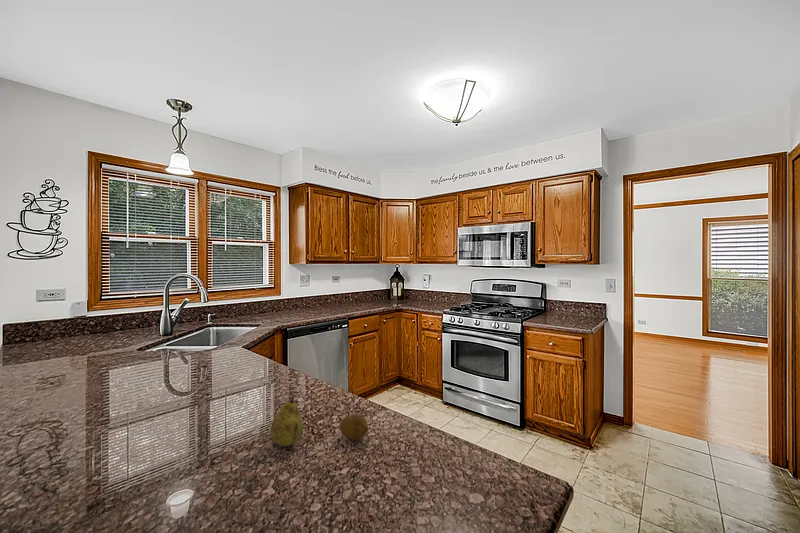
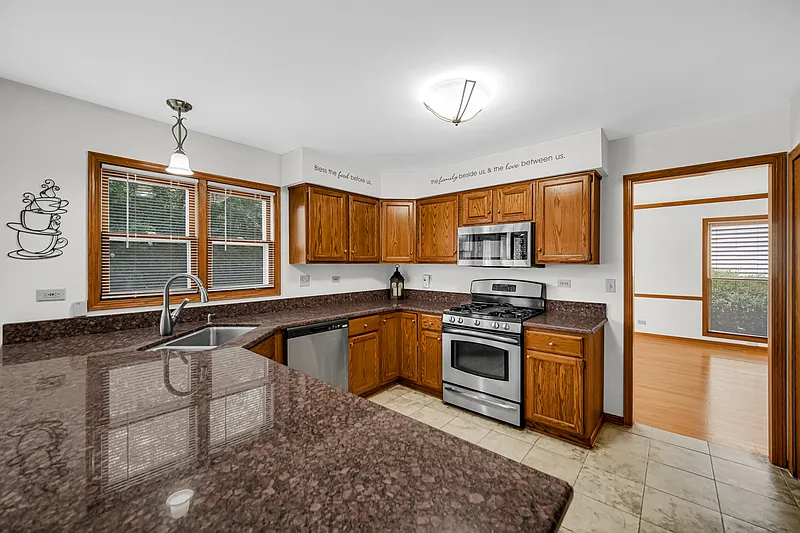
- fruit (354, 427)
- fruit (286, 420)
